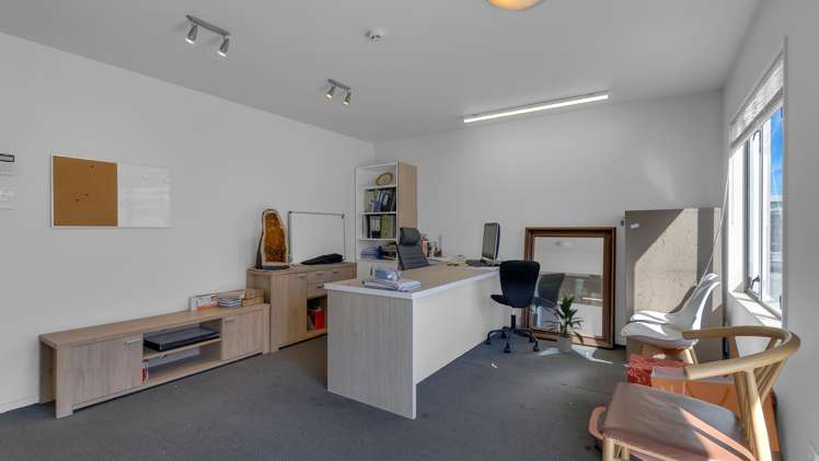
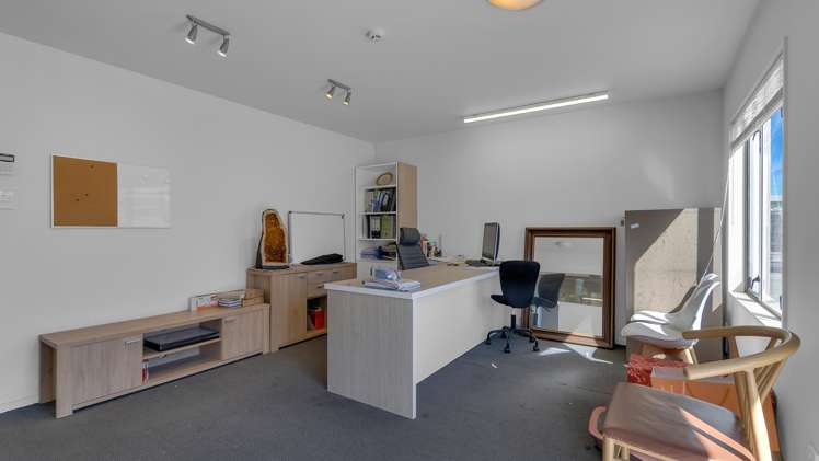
- indoor plant (565, 323)
